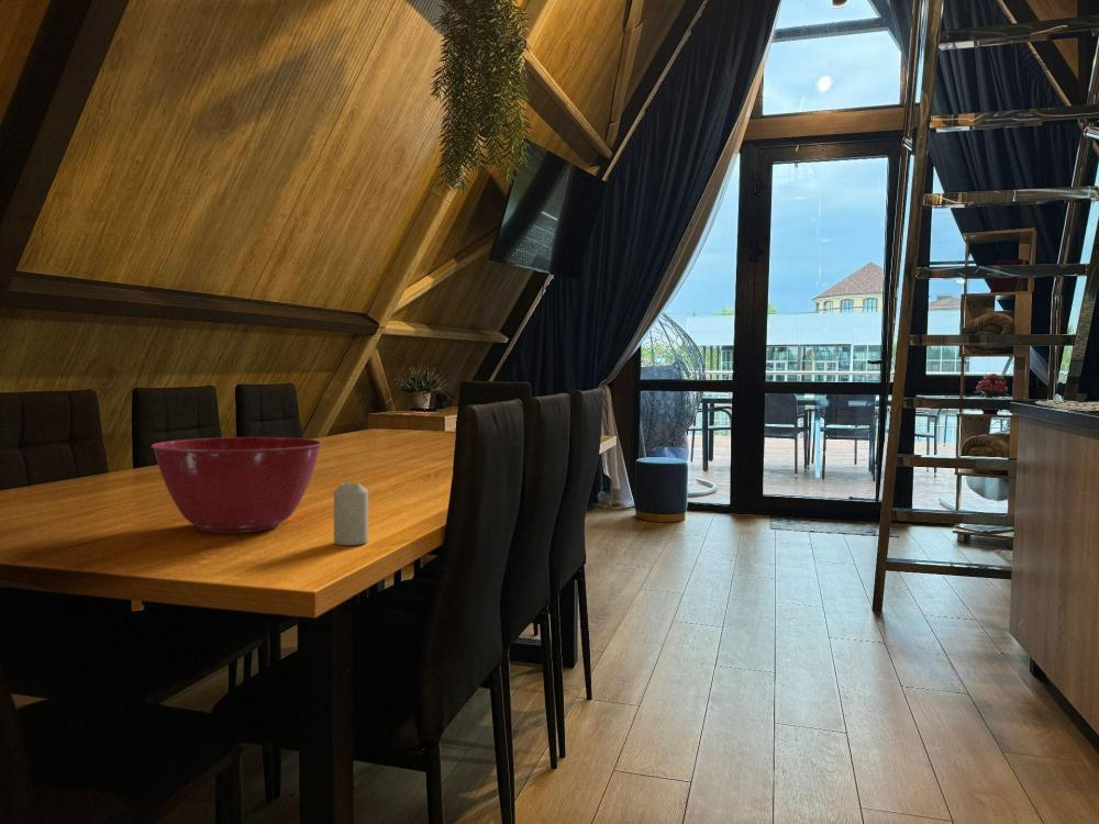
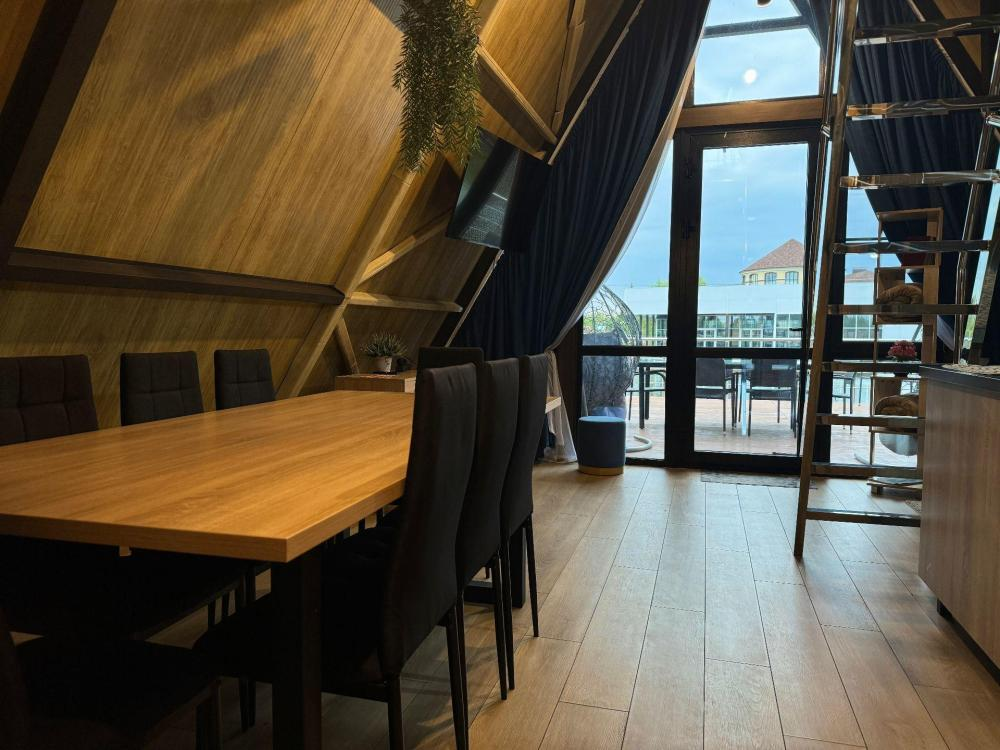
- candle (351, 512)
- mixing bowl (241, 483)
